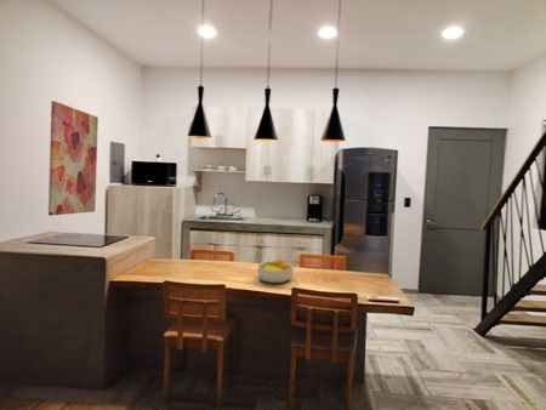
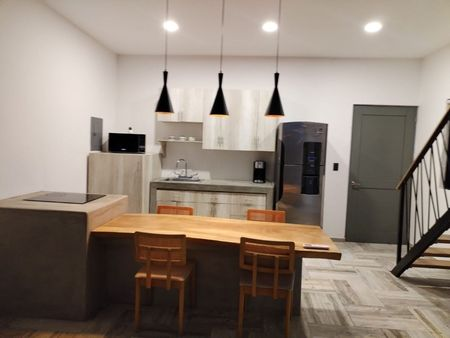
- wall art (75, 161)
- fruit bowl (274, 269)
